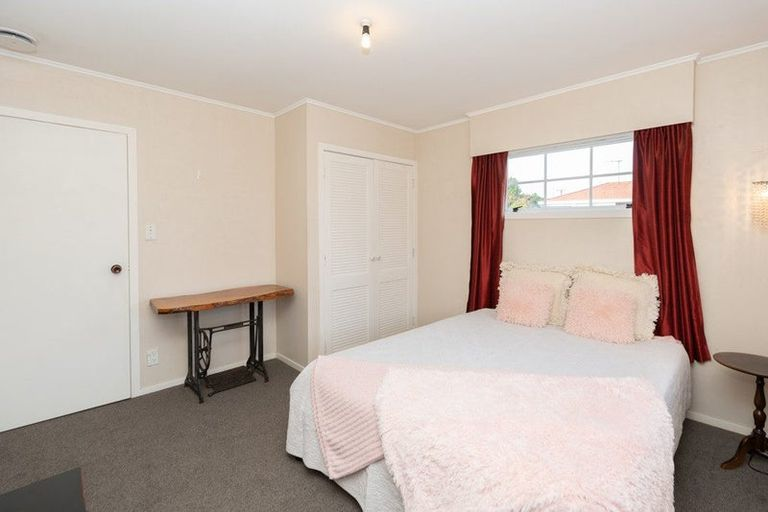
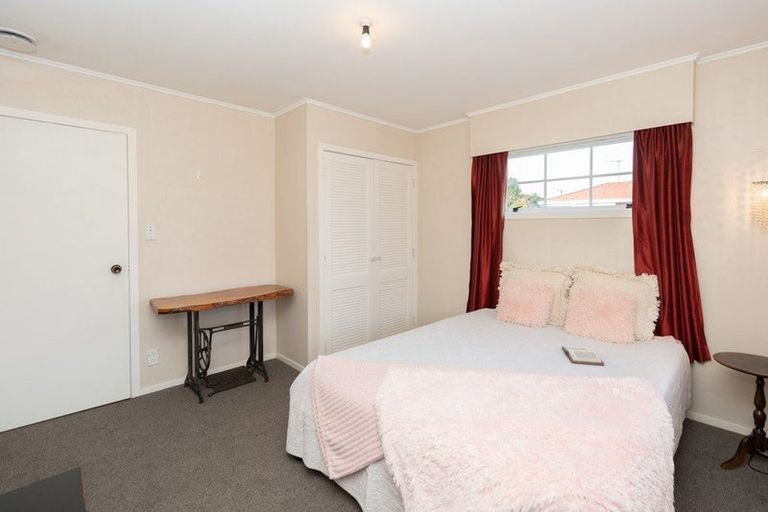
+ book (581, 353)
